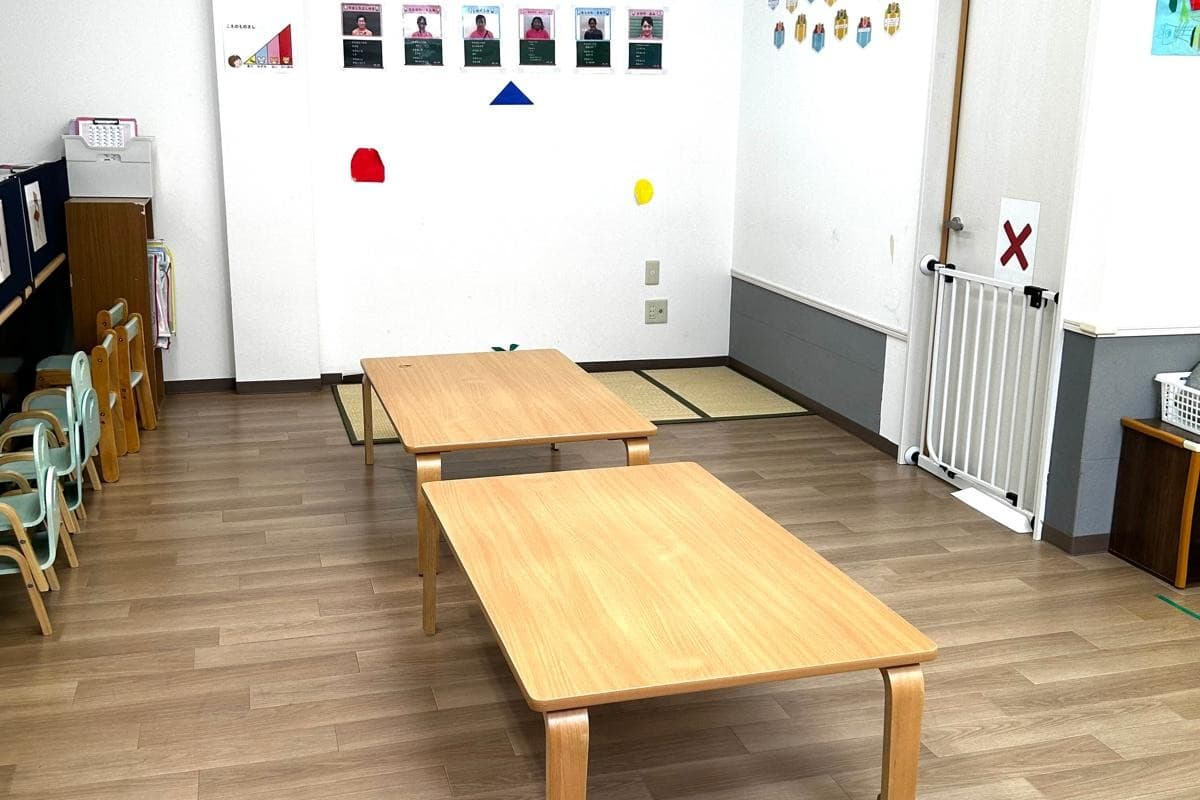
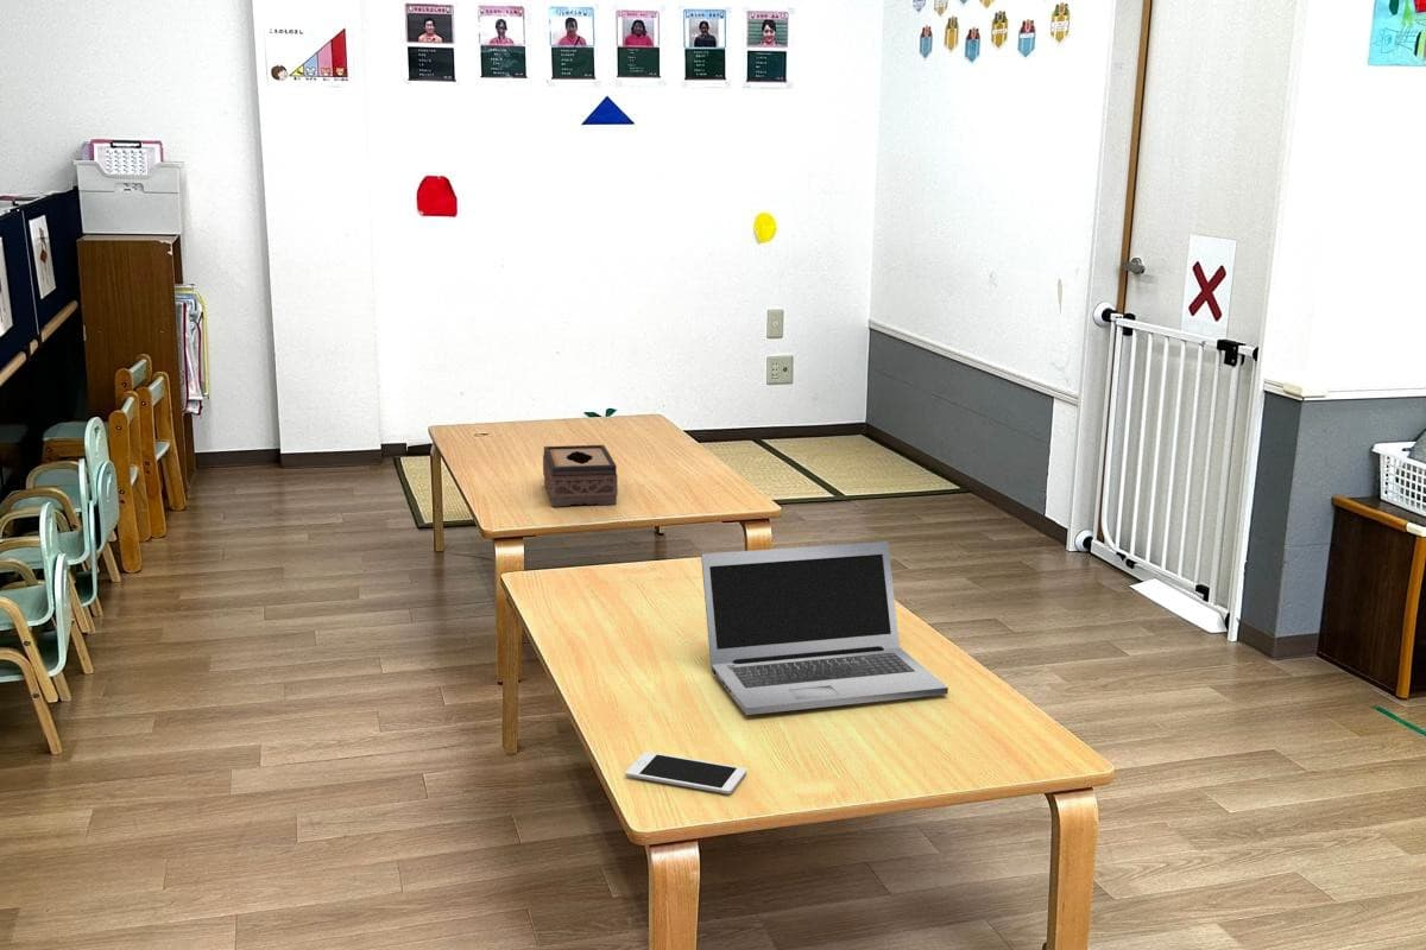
+ laptop (821, 623)
+ tissue box (579, 474)
+ cell phone (686, 772)
